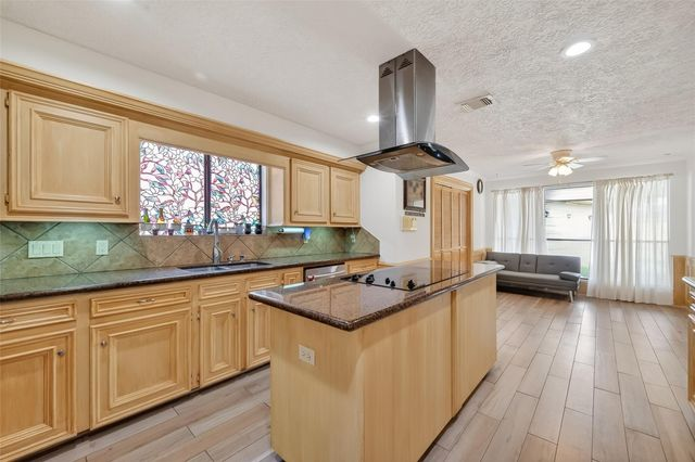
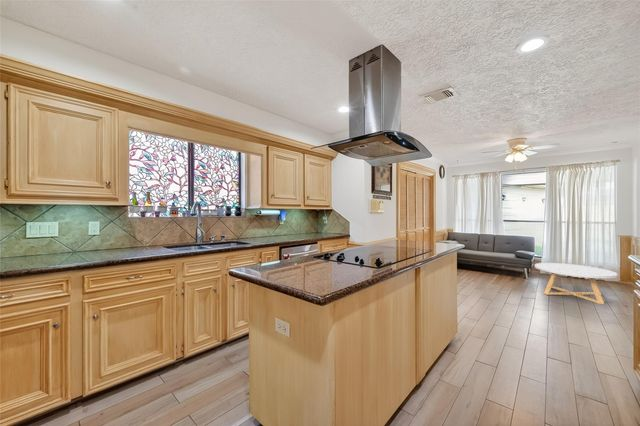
+ coffee table (572, 275)
